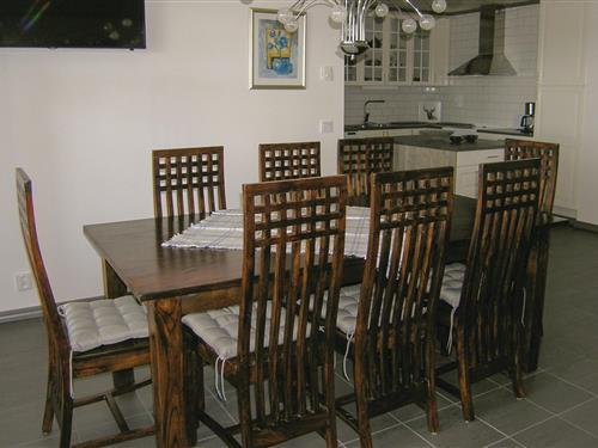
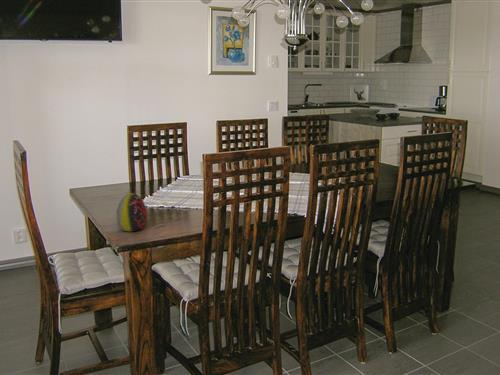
+ decorative egg (131, 211)
